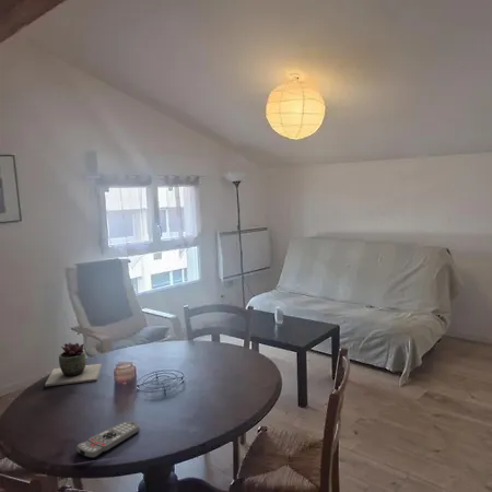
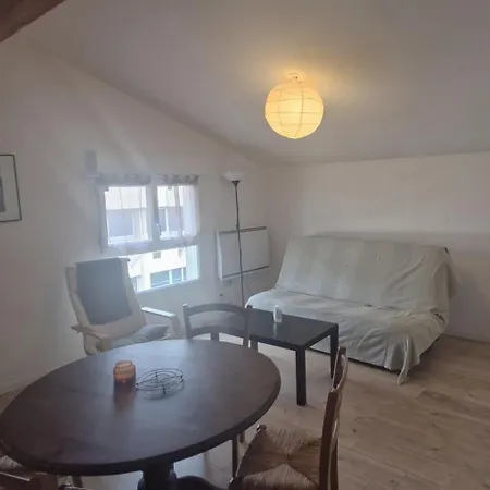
- succulent plant (73, 359)
- remote control (110, 437)
